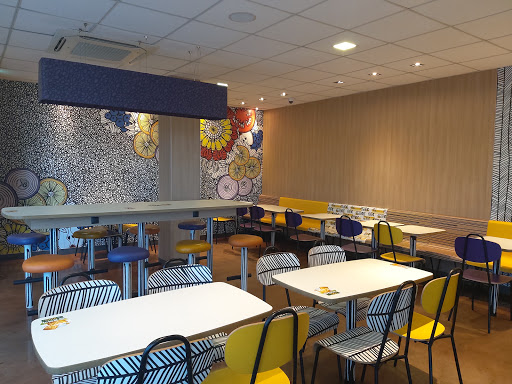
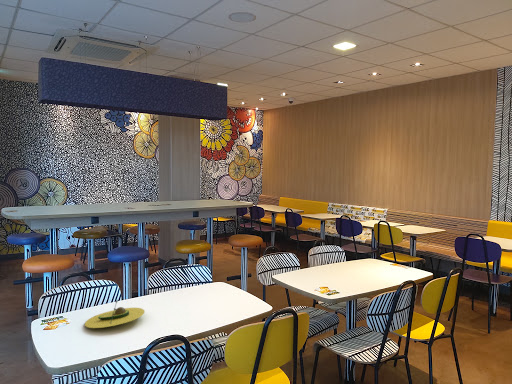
+ avocado (115, 313)
